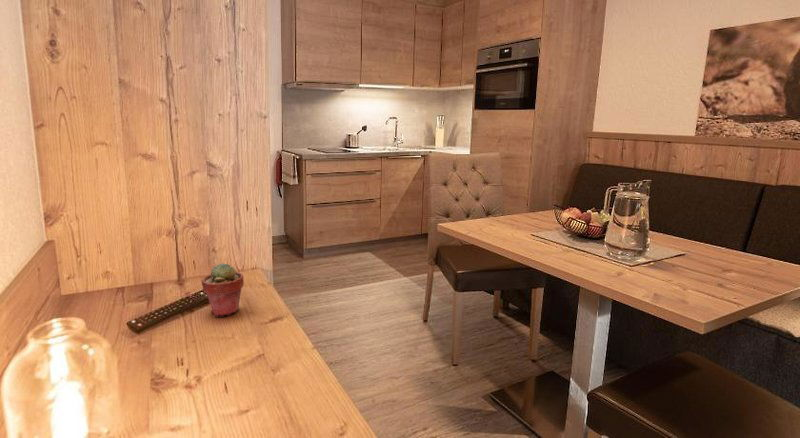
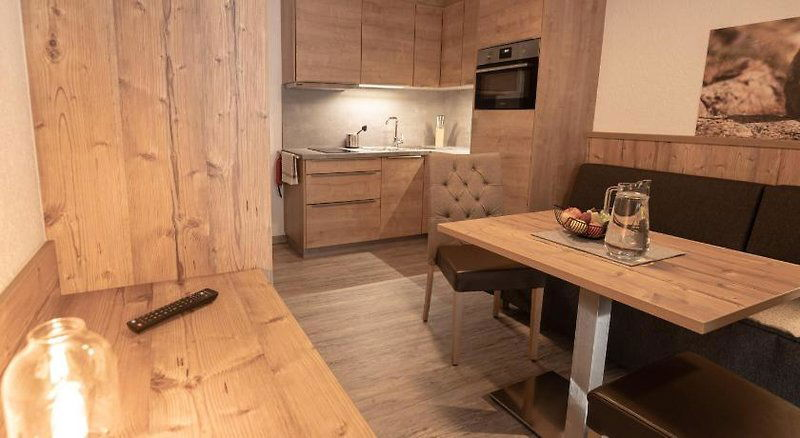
- potted succulent (223, 287)
